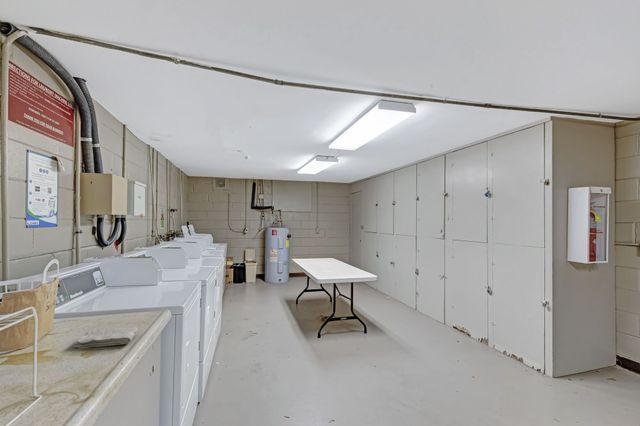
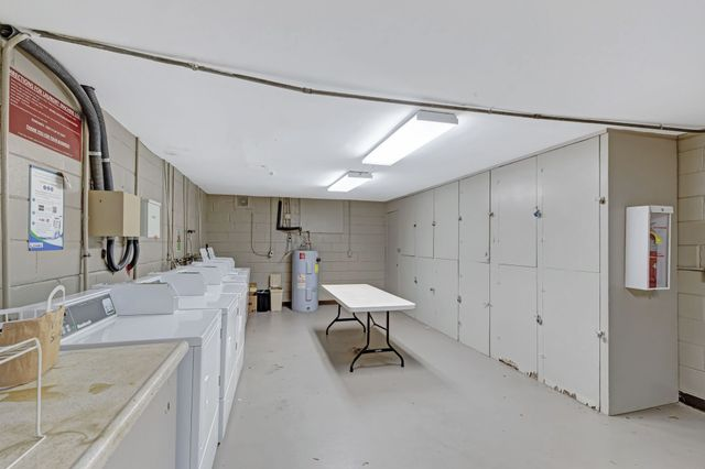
- washcloth (108, 336)
